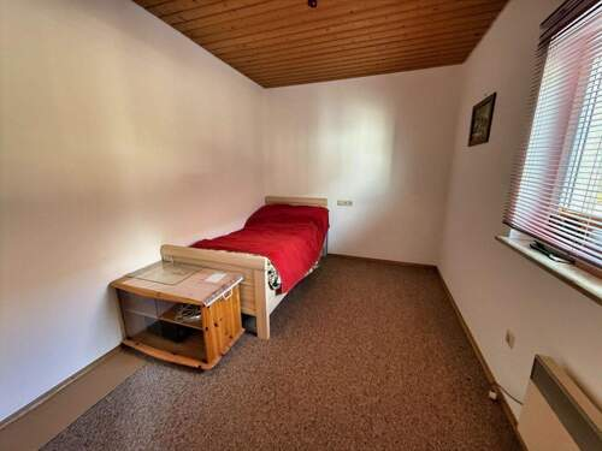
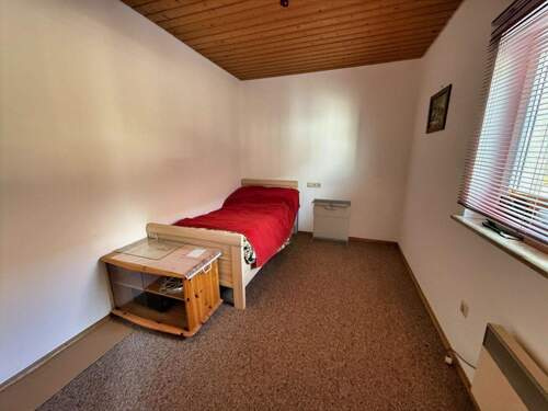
+ laundry hamper (330, 222)
